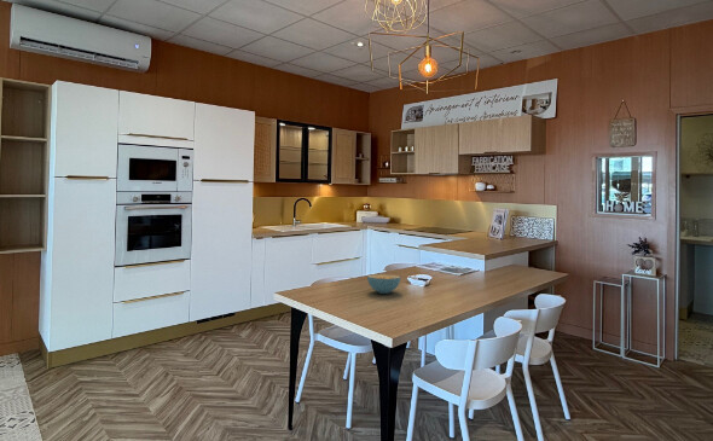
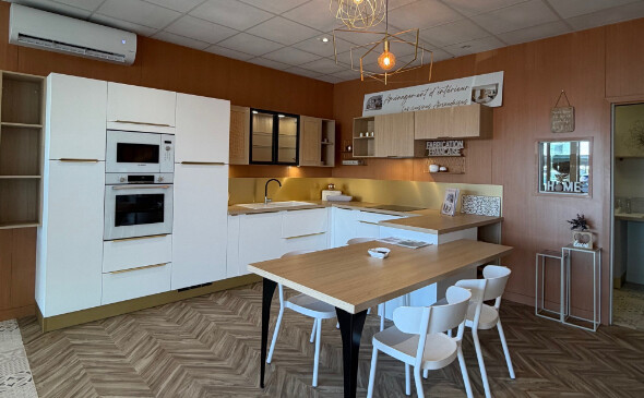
- cereal bowl (383, 284)
